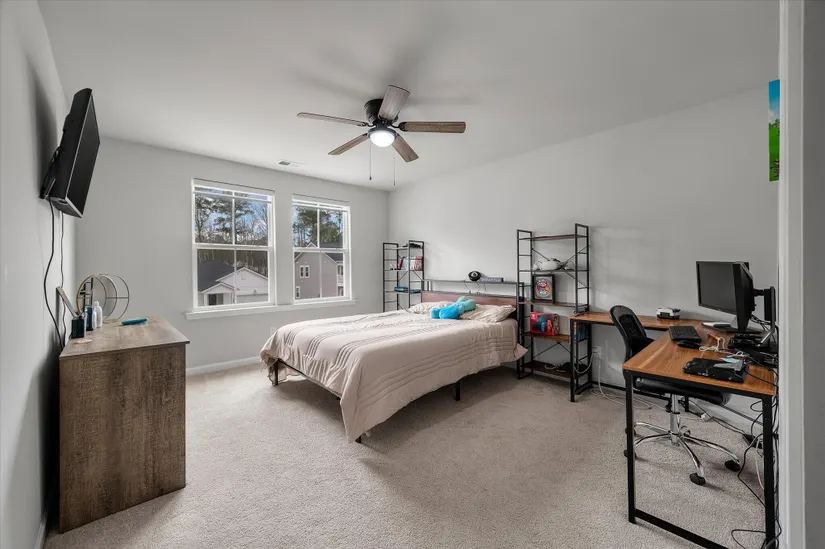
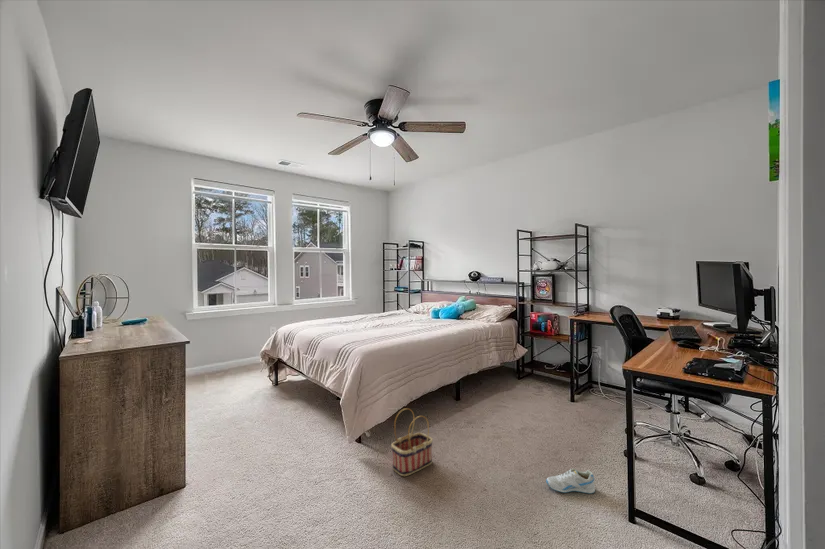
+ basket (412, 438)
+ sneaker (570, 479)
